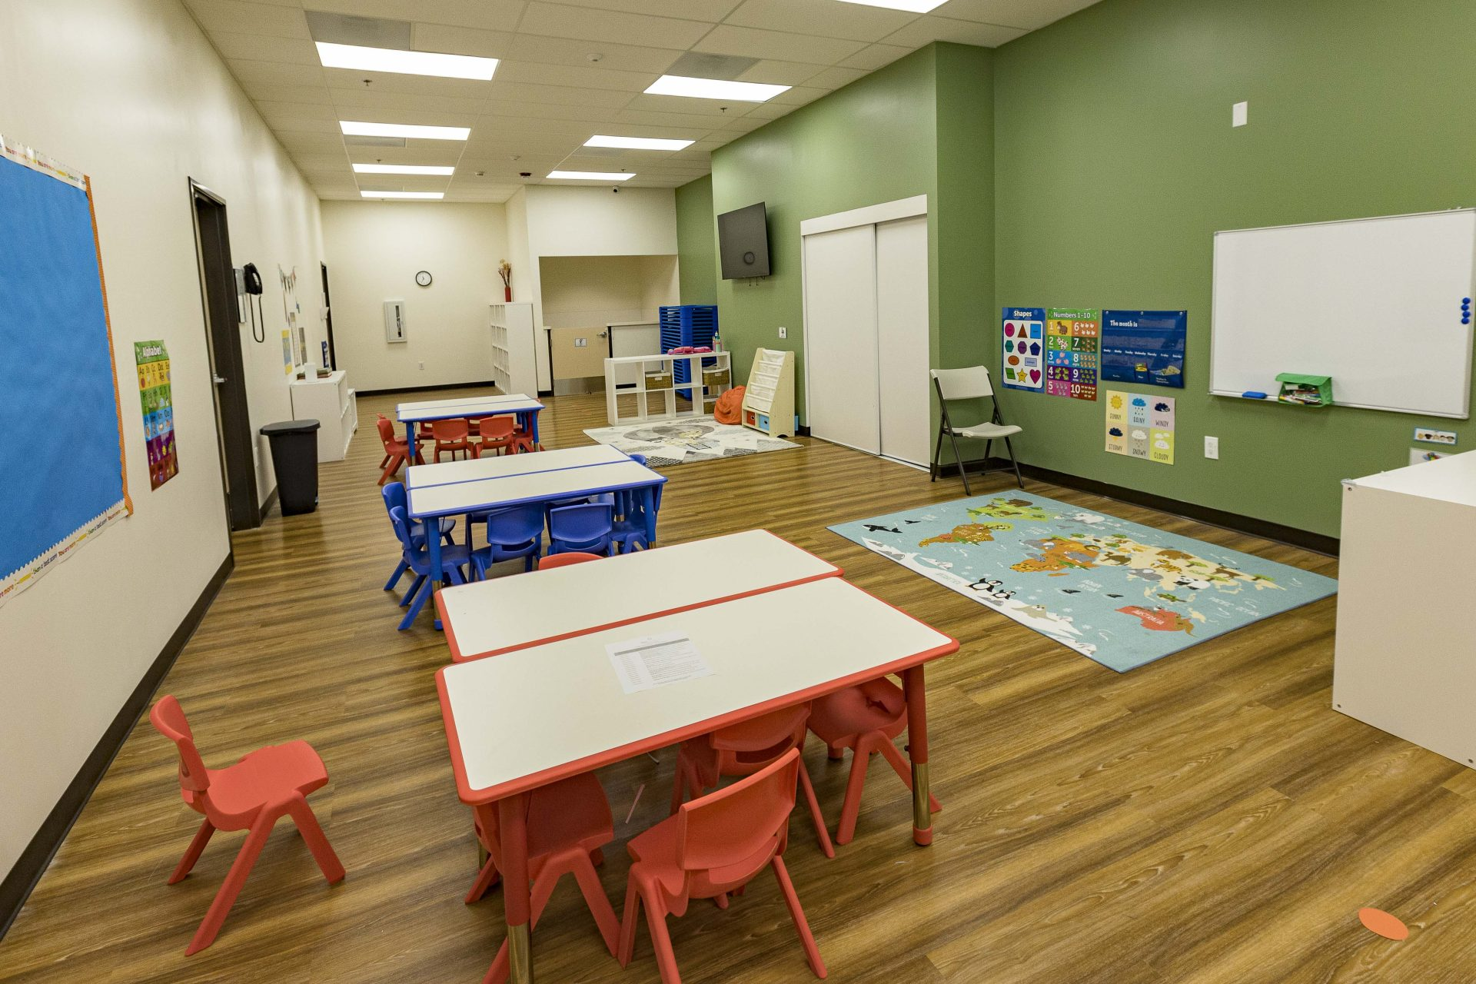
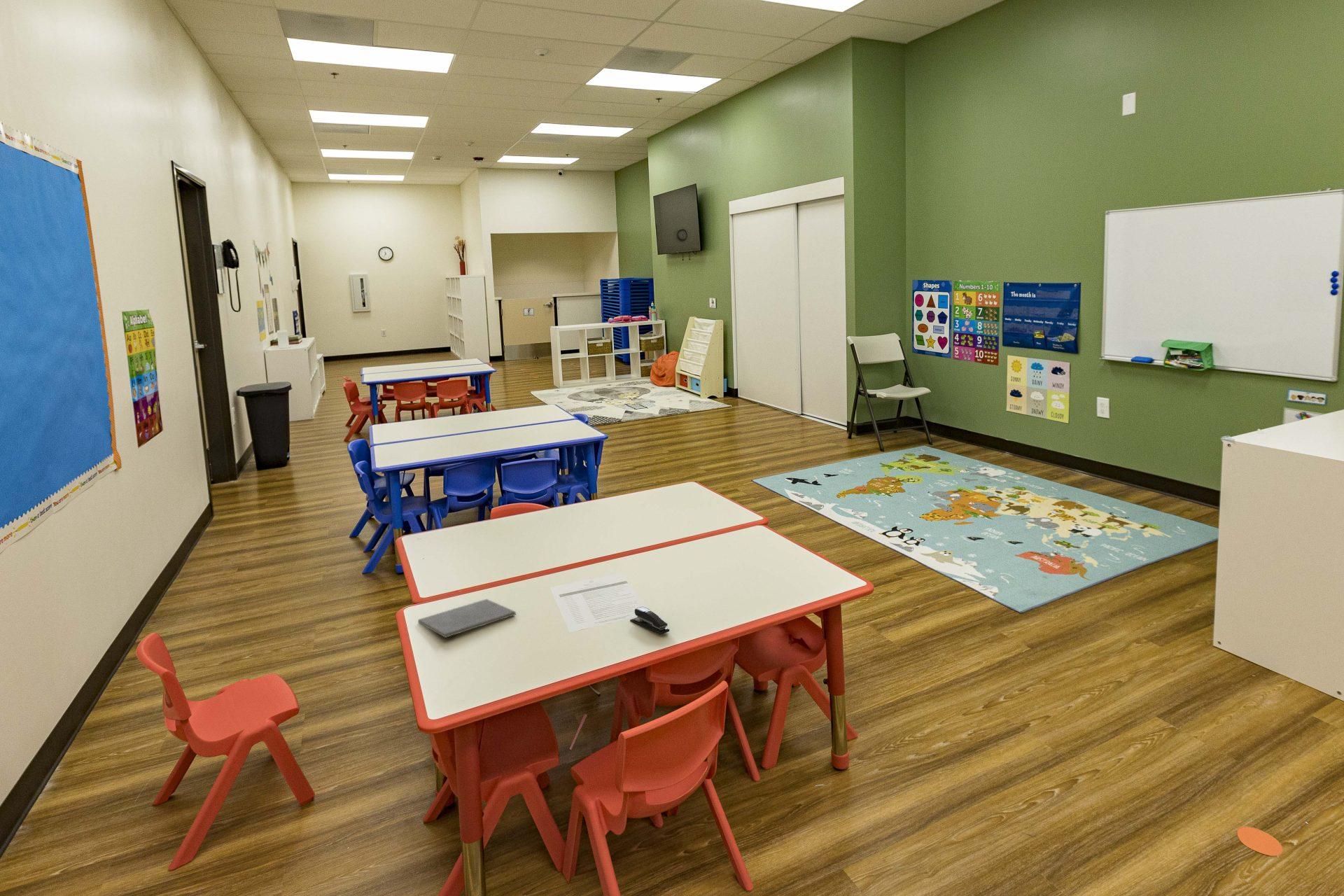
+ stapler (650, 619)
+ notepad (467, 617)
